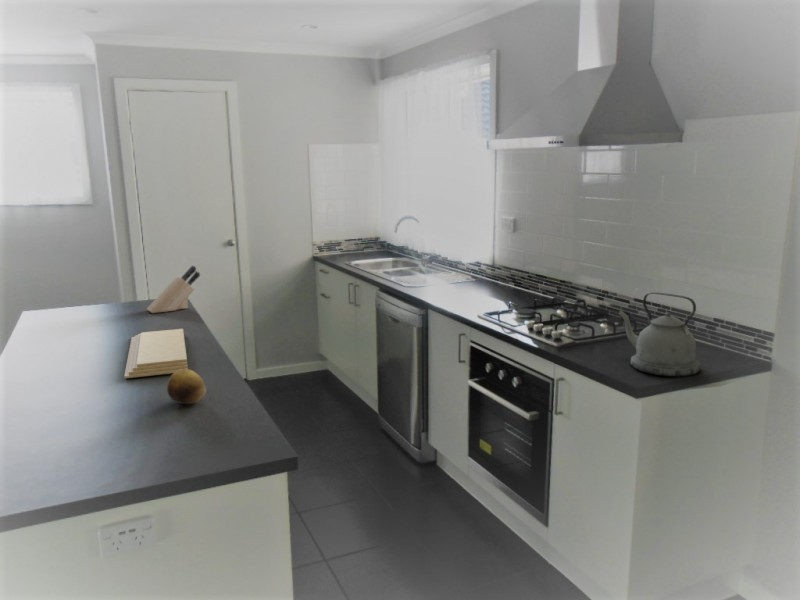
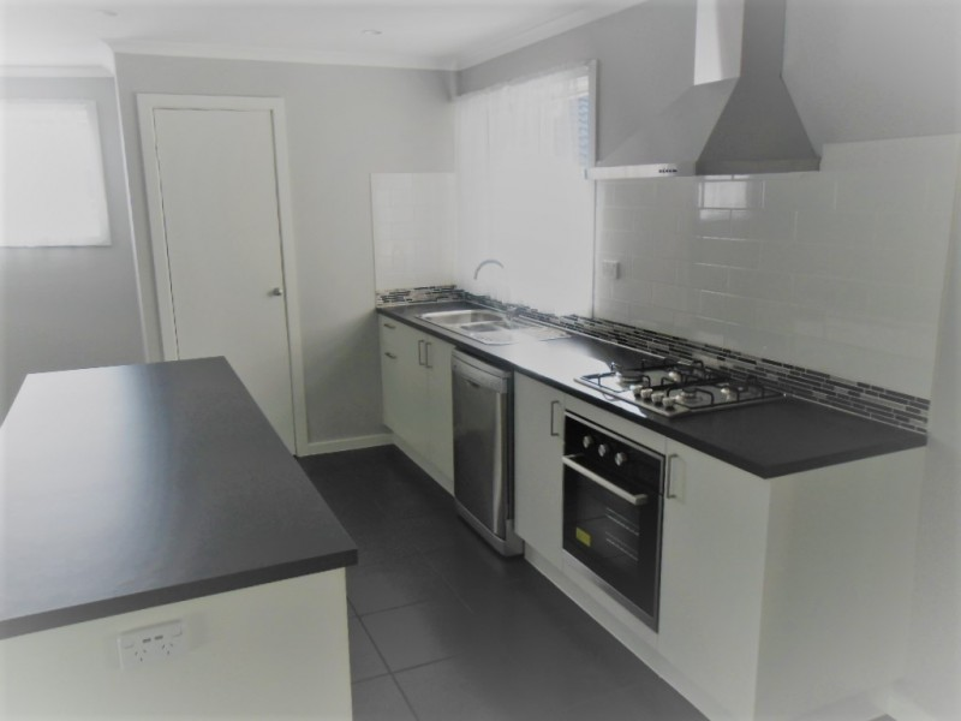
- fruit (186, 386)
- kettle (661, 330)
- cutting board (157, 349)
- knife block (173, 288)
